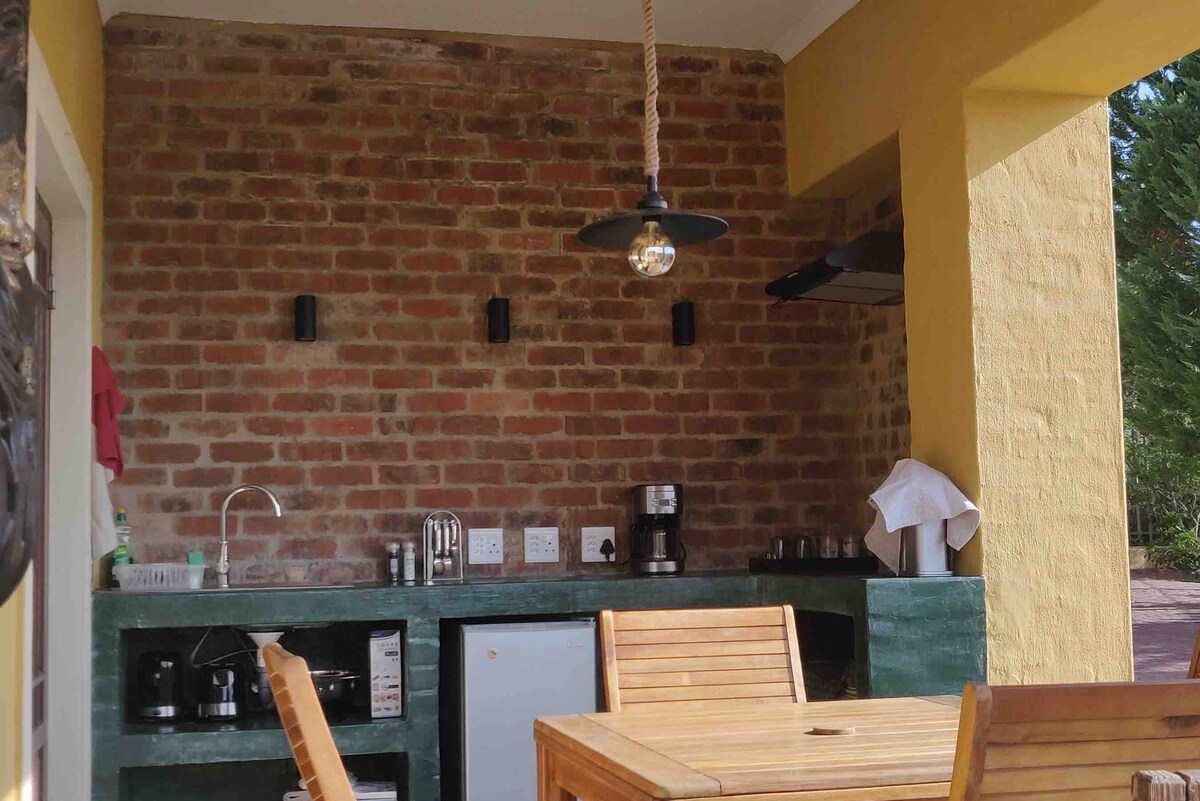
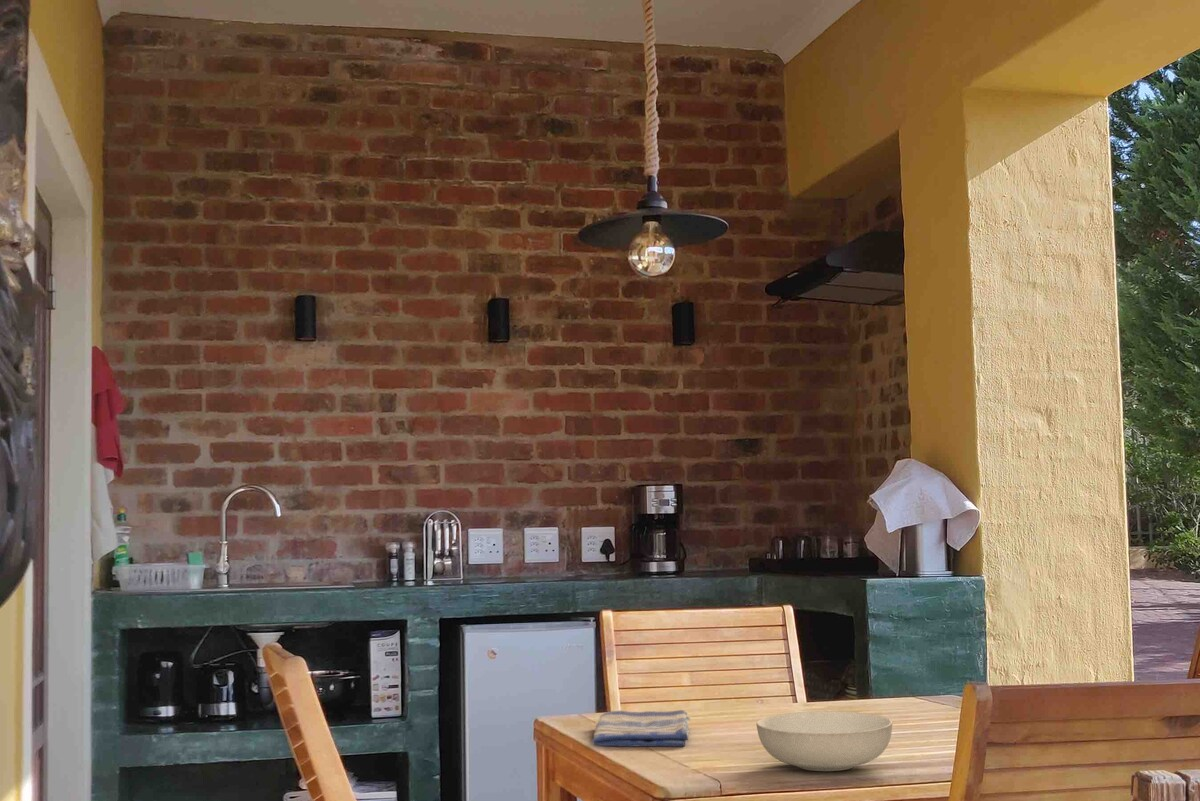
+ serving bowl (824, 743)
+ dish towel (642, 727)
